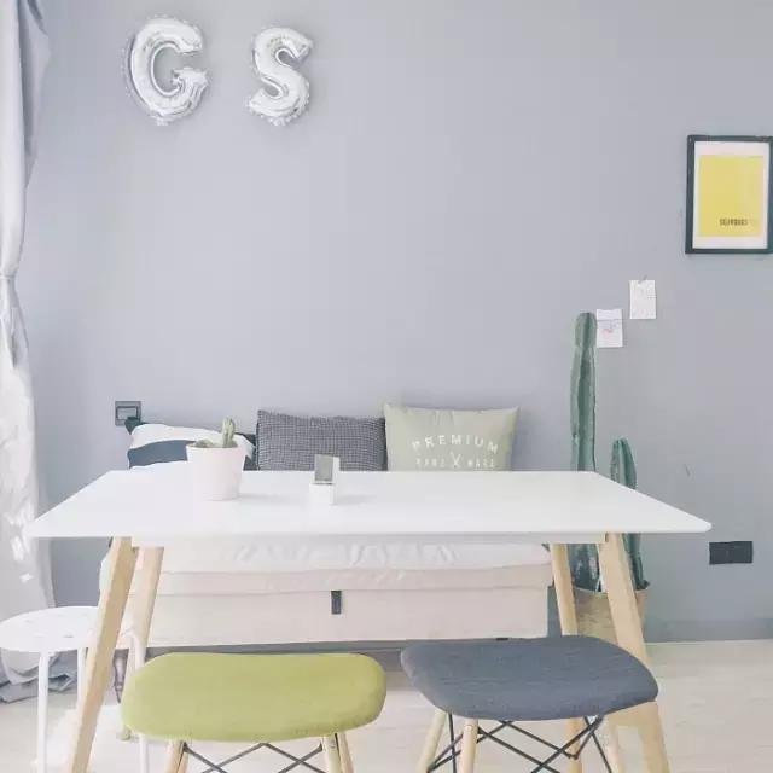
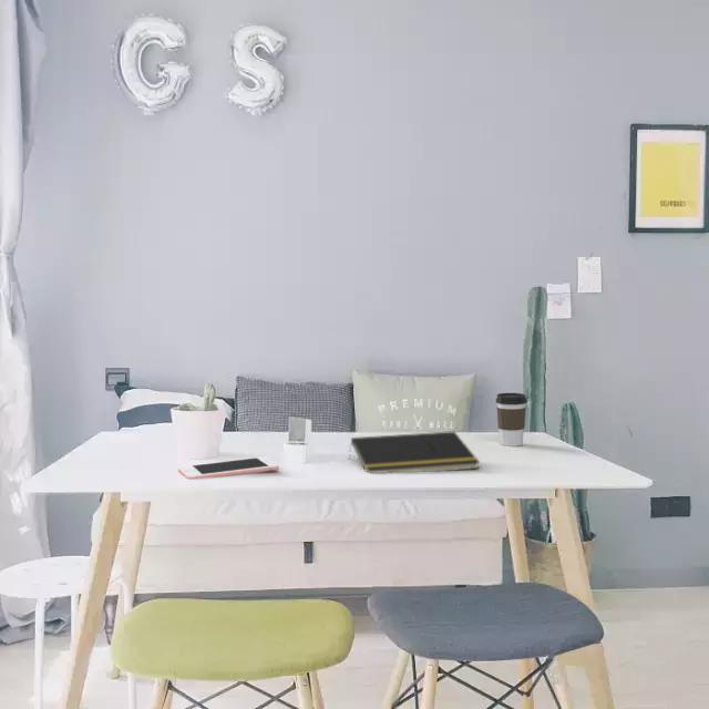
+ notepad (413, 452)
+ cell phone (228, 467)
+ coffee cup (511, 419)
